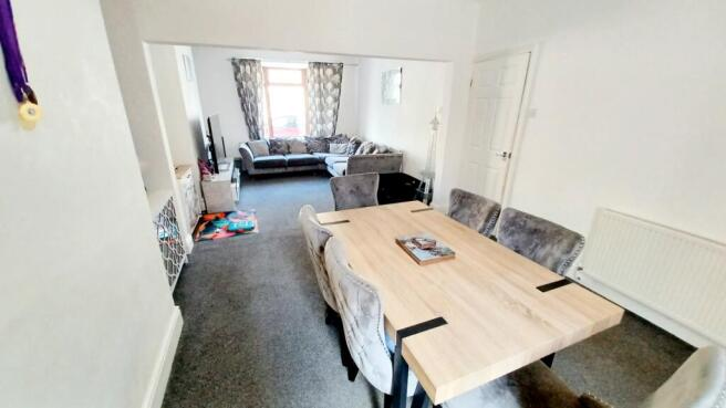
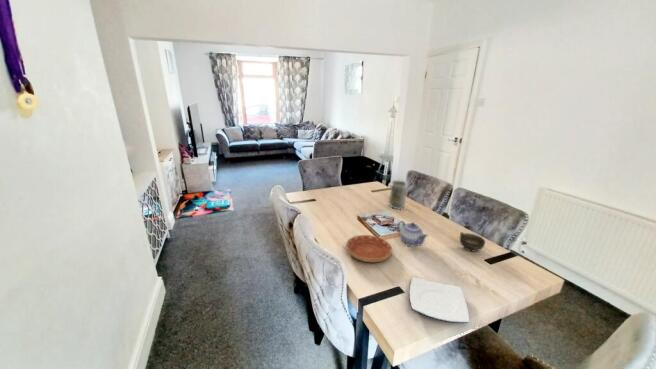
+ teapot (411, 232)
+ cup (469, 242)
+ vase (397, 194)
+ saucer (368, 248)
+ plate (437, 300)
